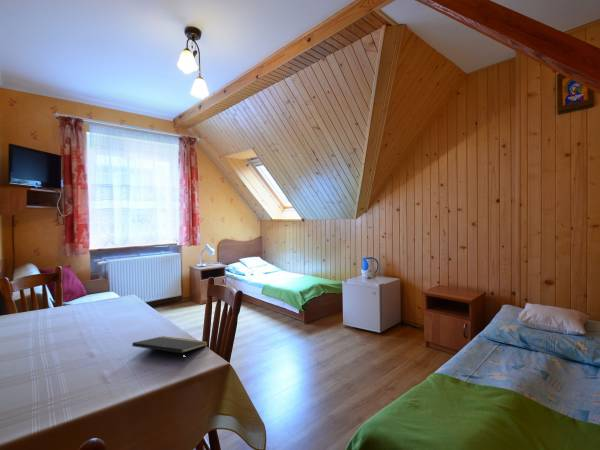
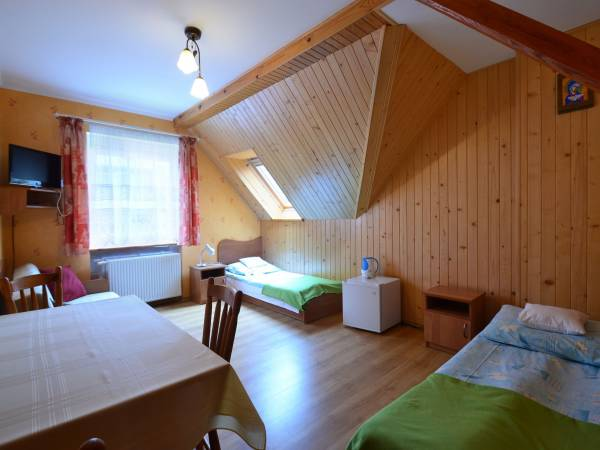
- notepad (171, 344)
